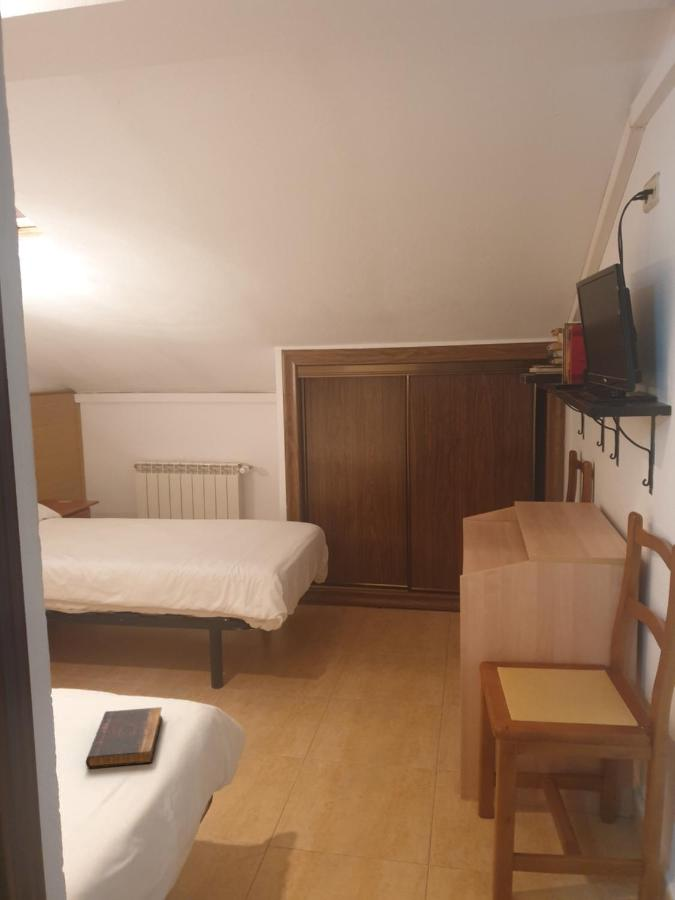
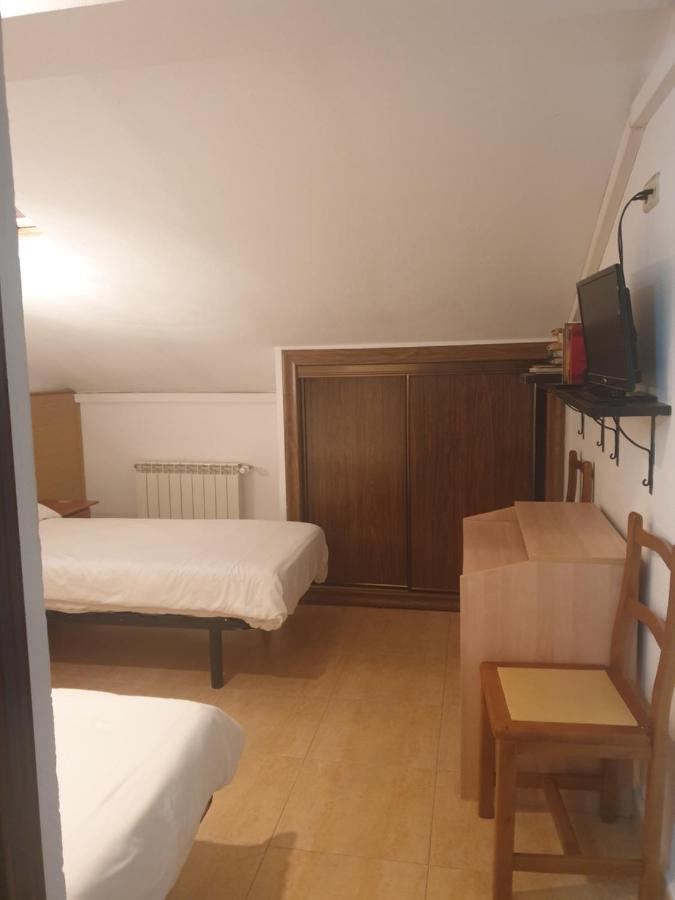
- book (126, 735)
